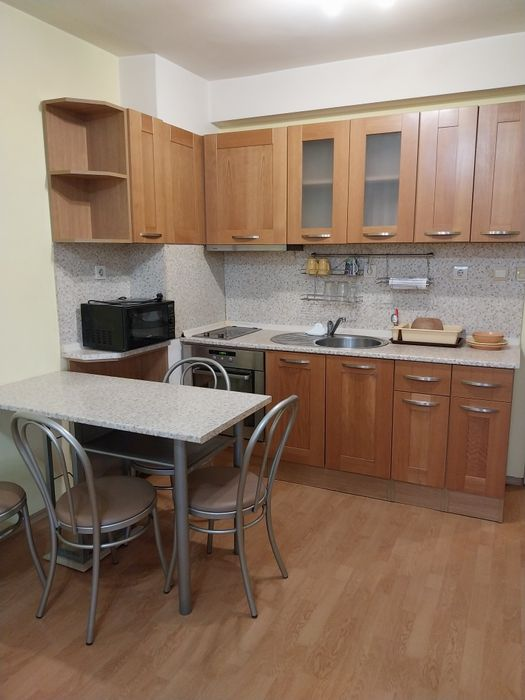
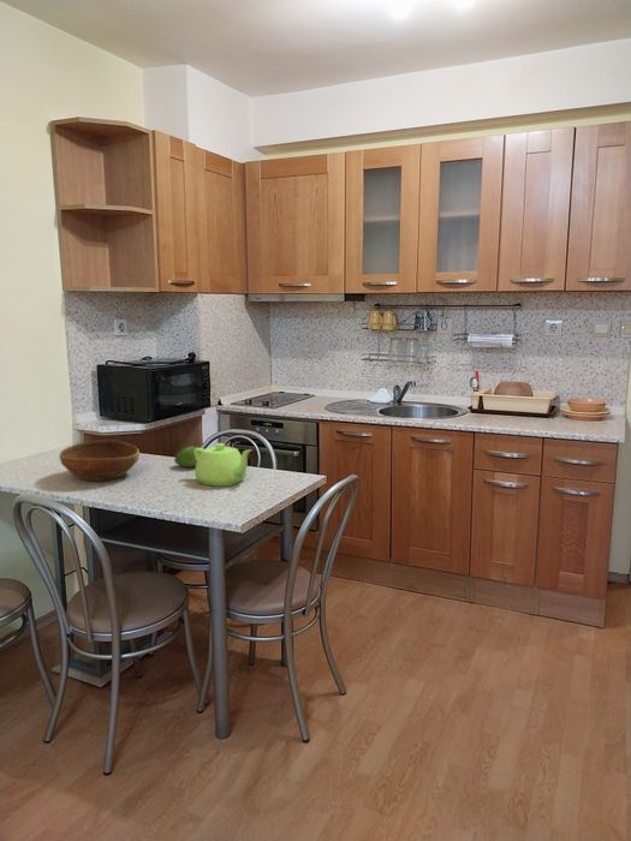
+ fruit (189, 455)
+ teapot (222, 463)
+ bowl (100, 461)
